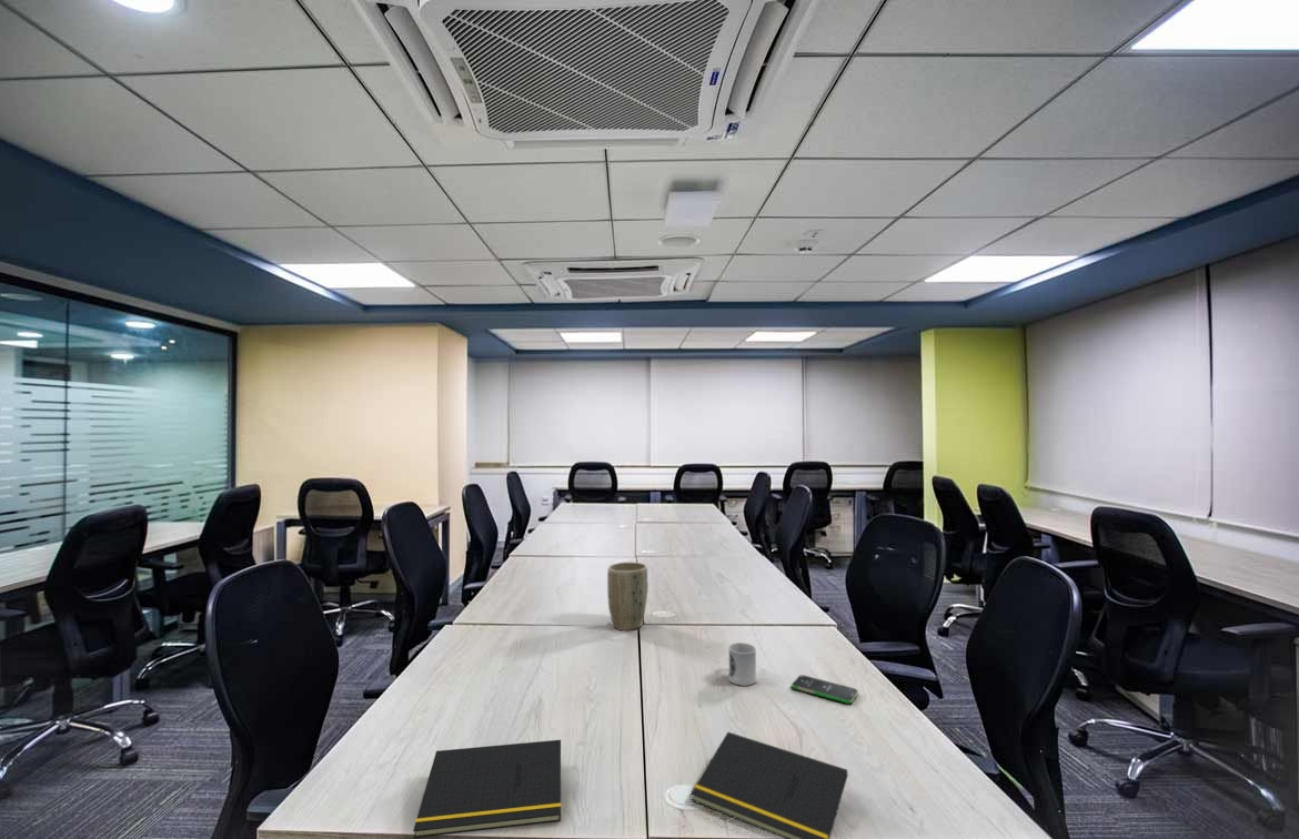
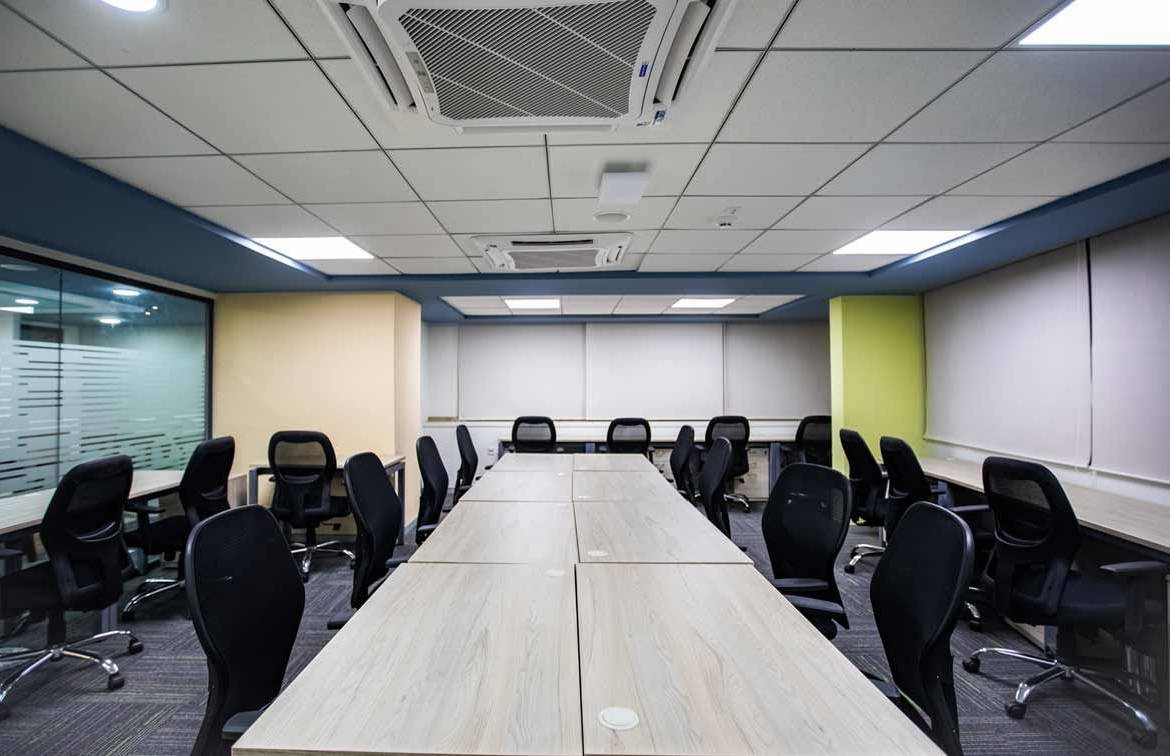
- notepad (769, 785)
- cup (741, 660)
- smartphone (824, 688)
- plant pot (627, 595)
- notepad (494, 784)
